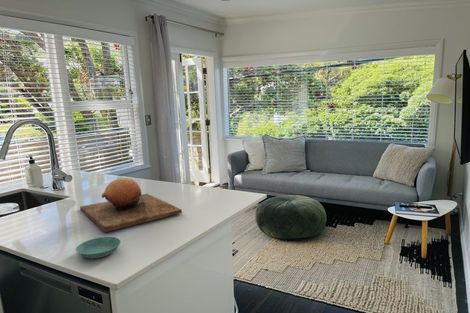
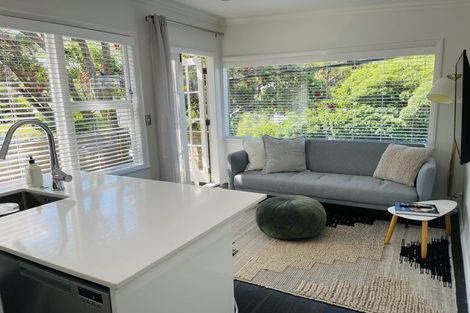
- saucer (99, 248)
- chopping board (128, 195)
